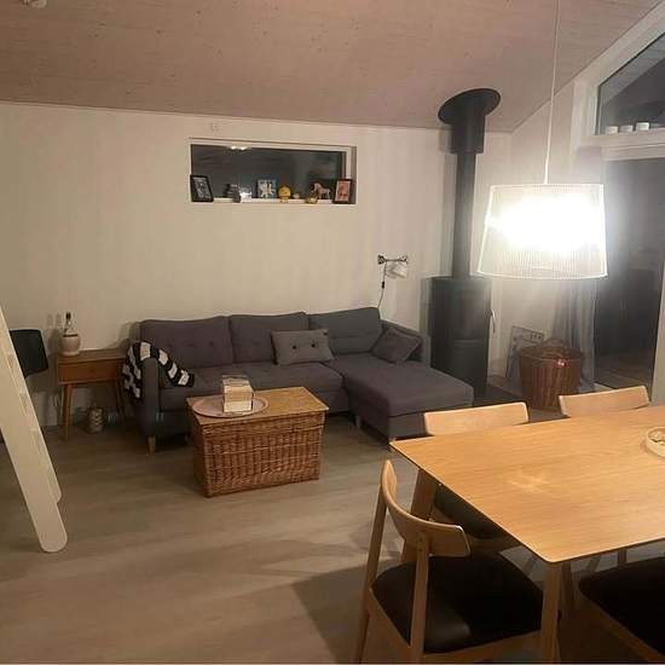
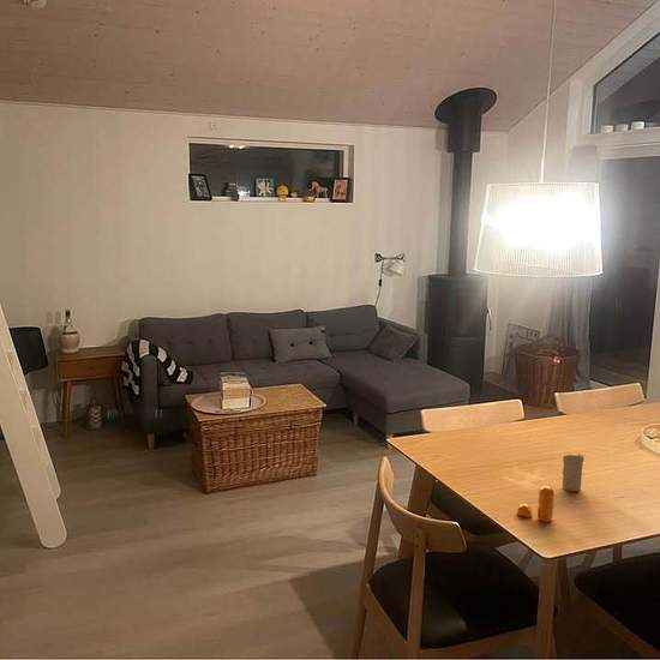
+ pepper shaker (539, 499)
+ candle (571, 469)
